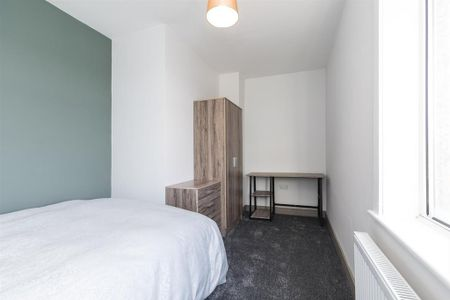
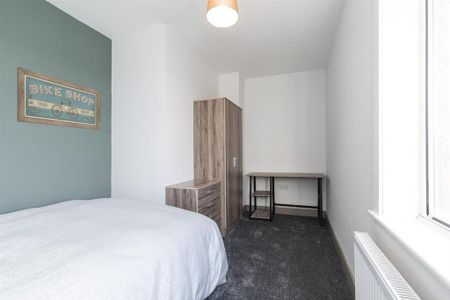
+ wall art (66, 103)
